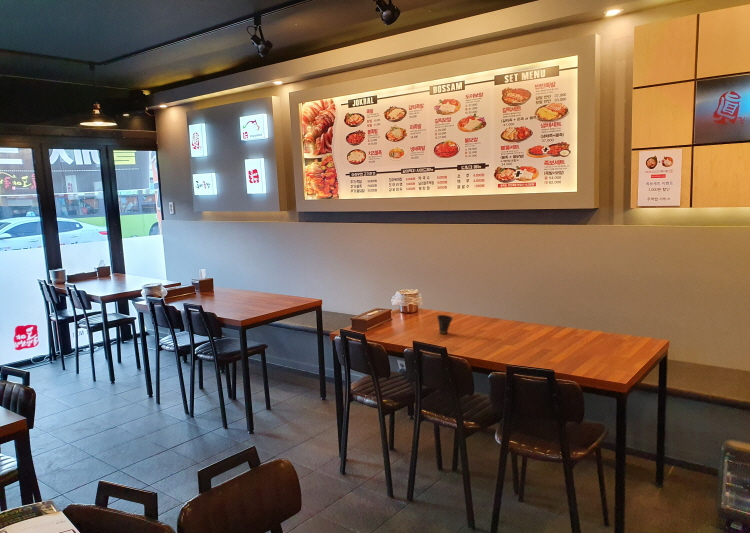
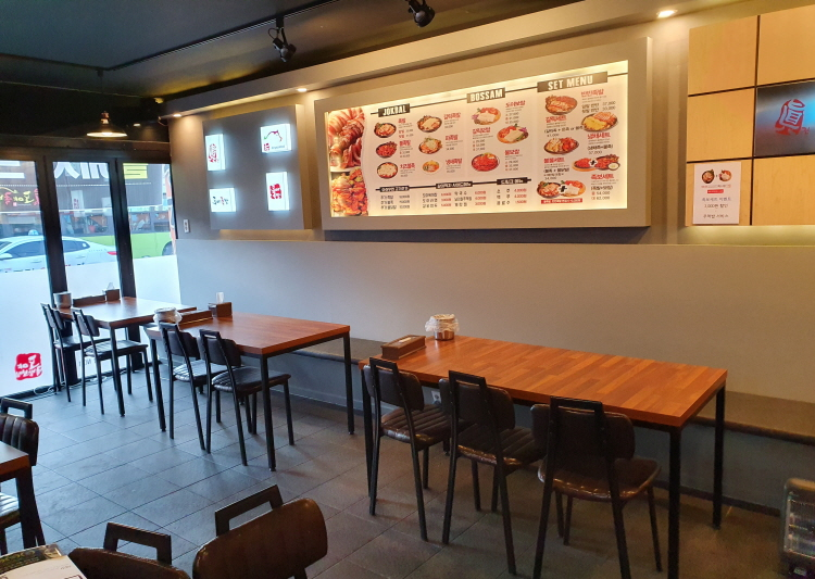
- cup (445, 324)
